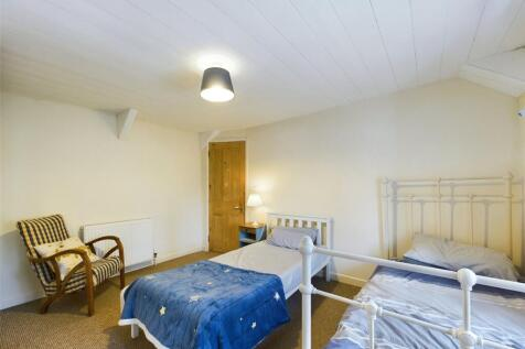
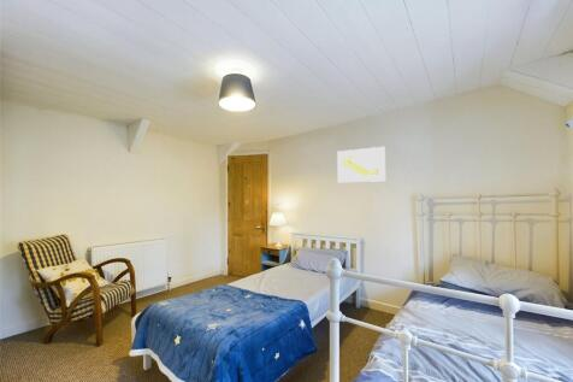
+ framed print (360, 165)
